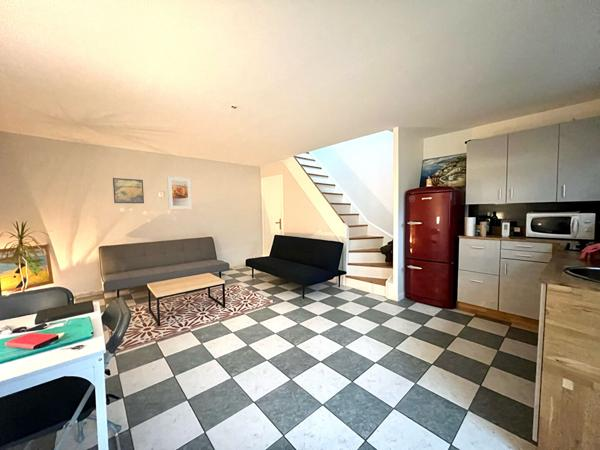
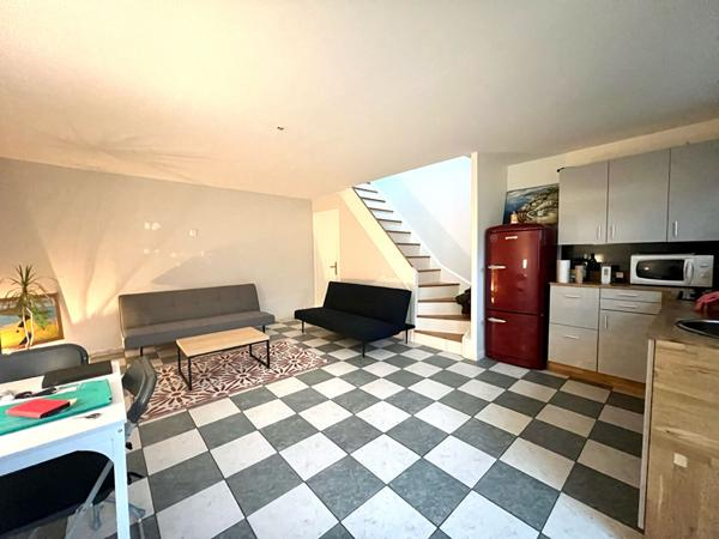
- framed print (128, 191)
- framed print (180, 193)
